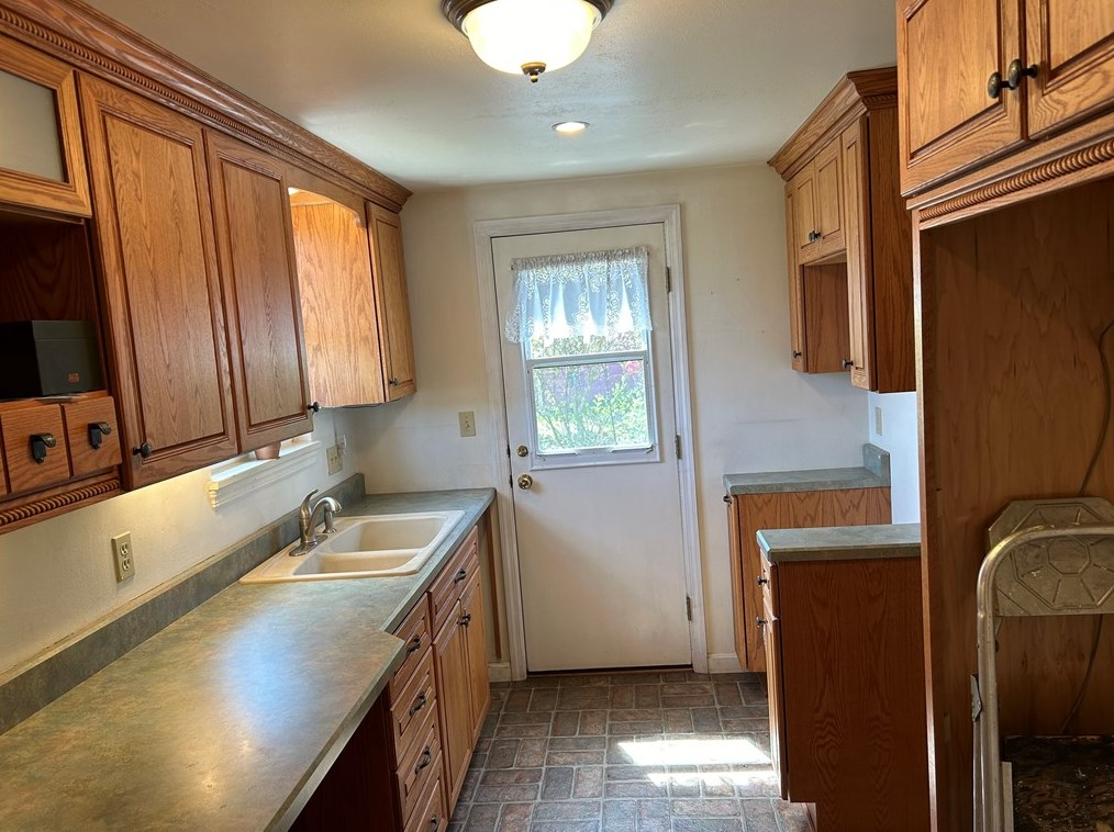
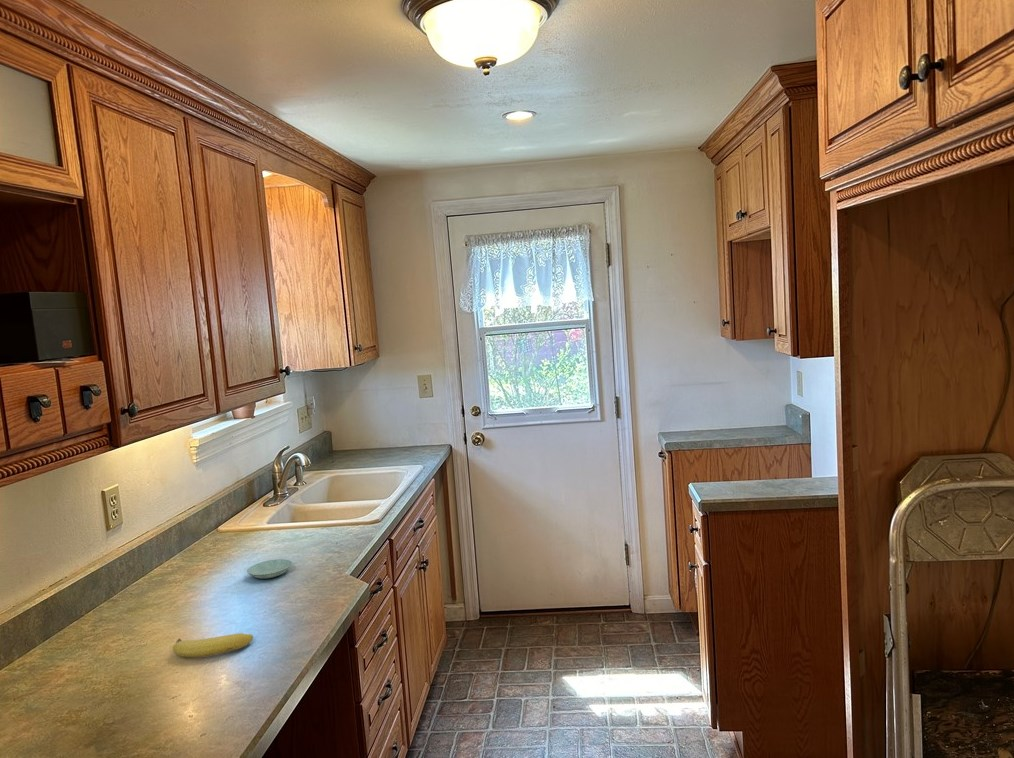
+ saucer (269, 570)
+ fruit (206, 642)
